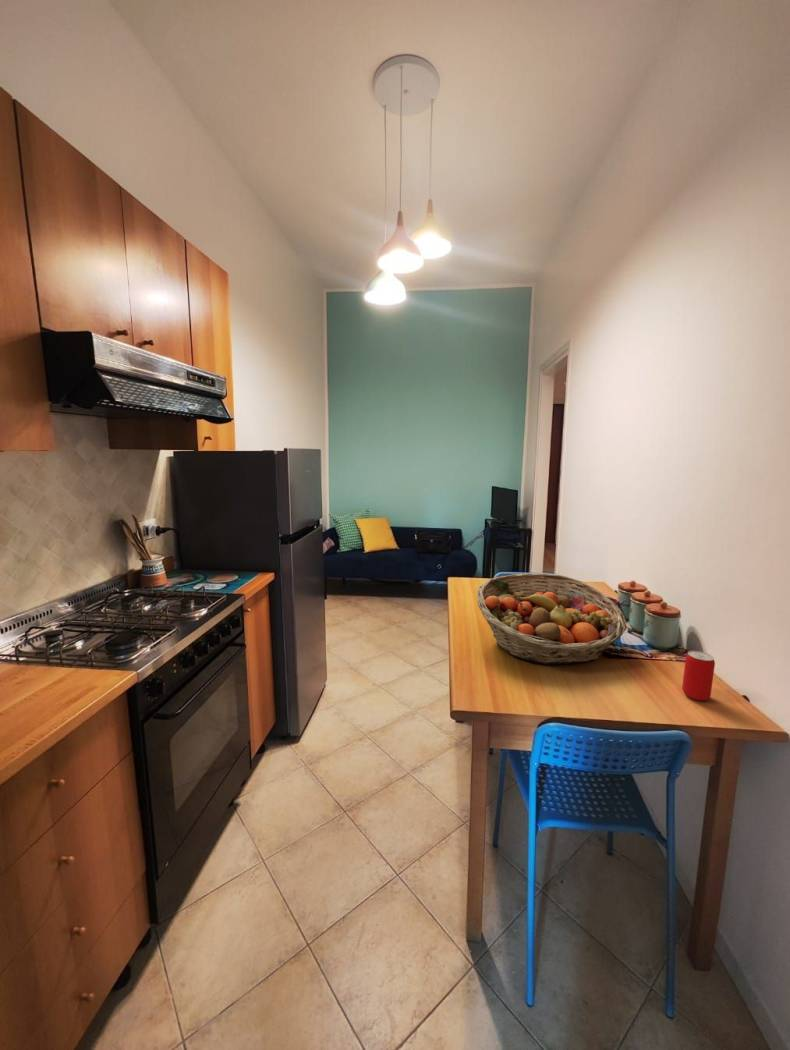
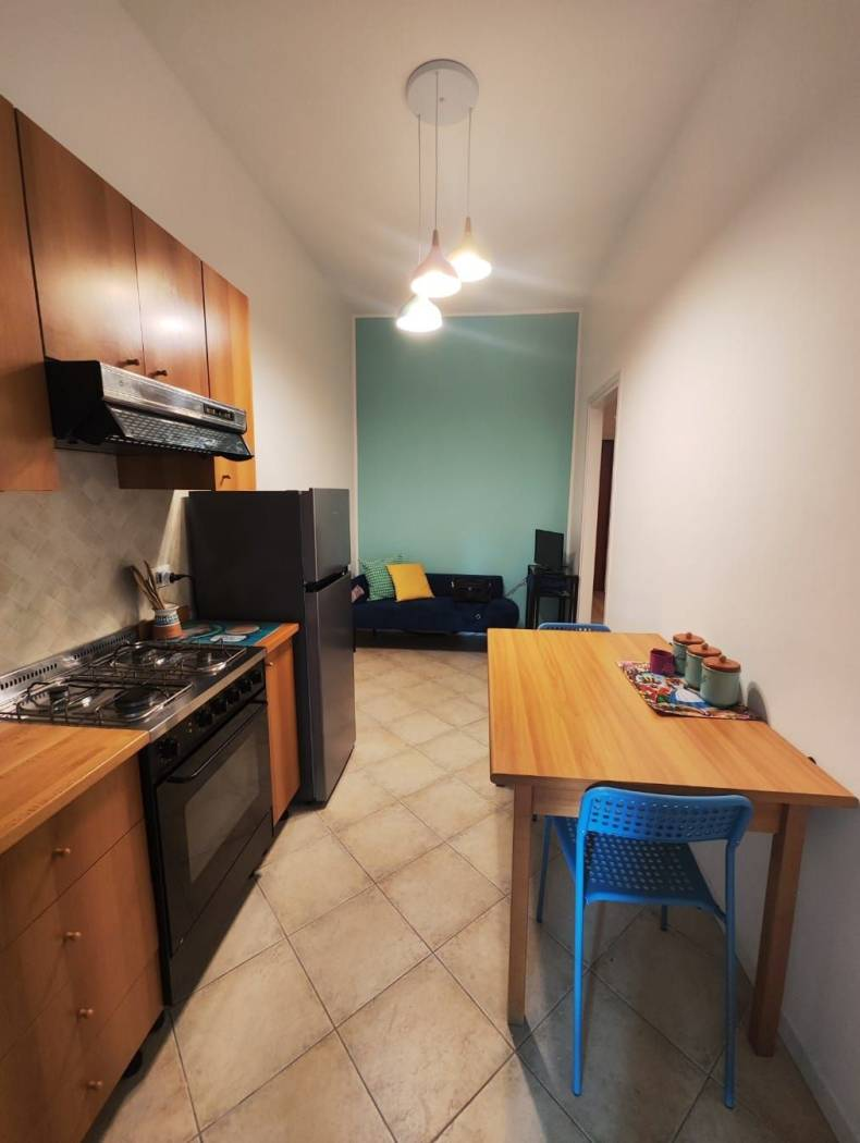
- beverage can (698, 675)
- fruit basket (547, 615)
